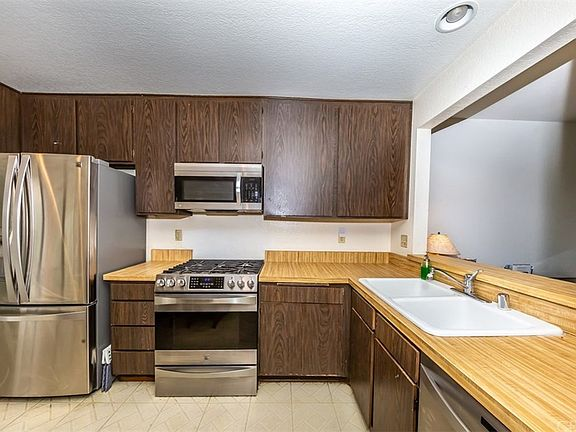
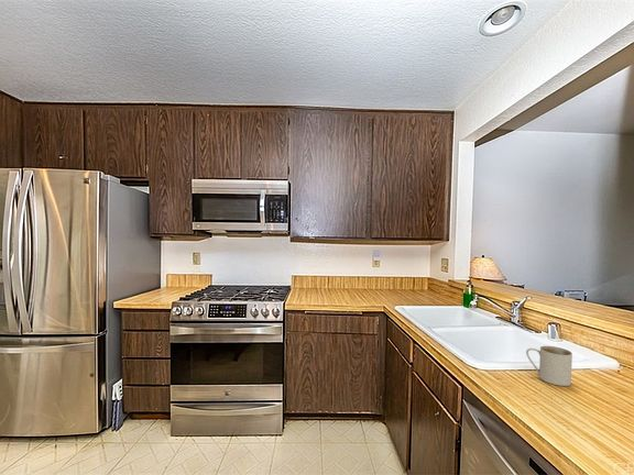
+ mug (547, 363)
